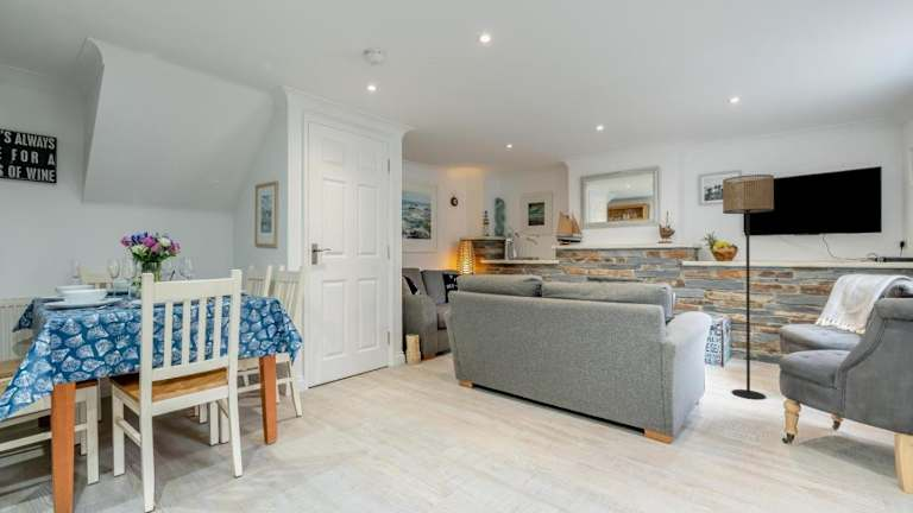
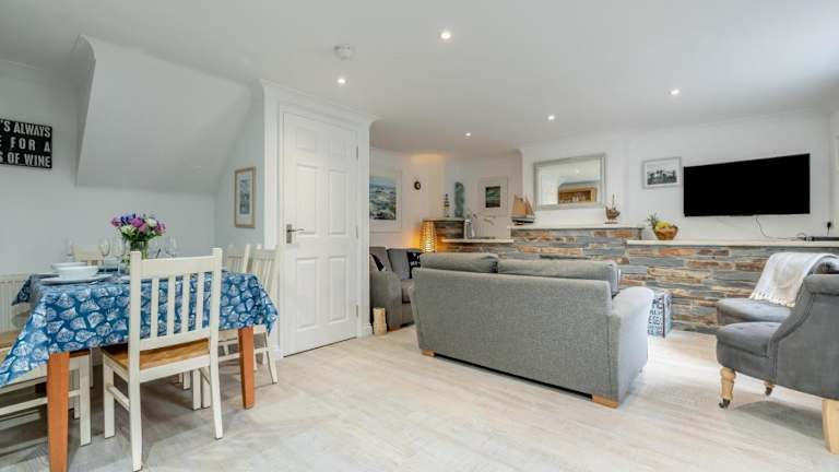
- floor lamp (748, 286)
